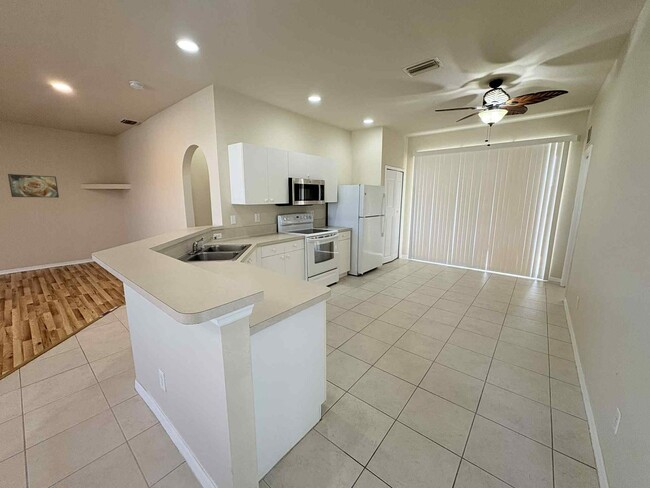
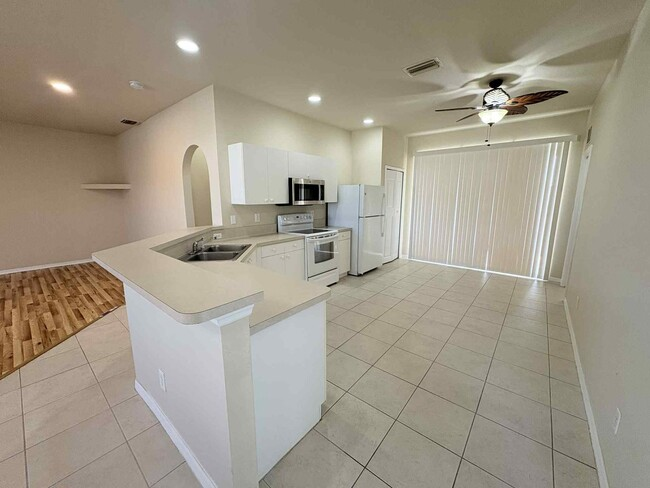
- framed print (34, 186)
